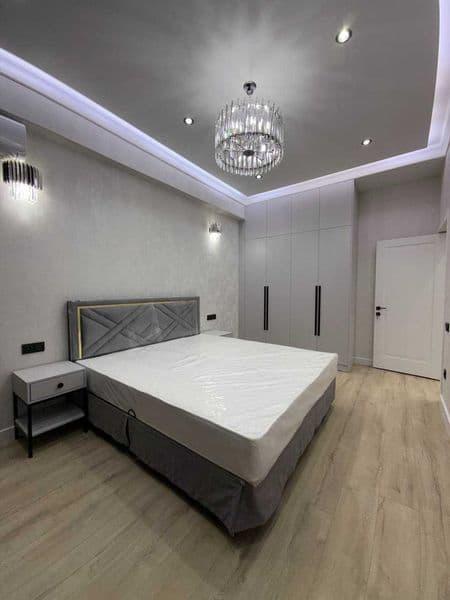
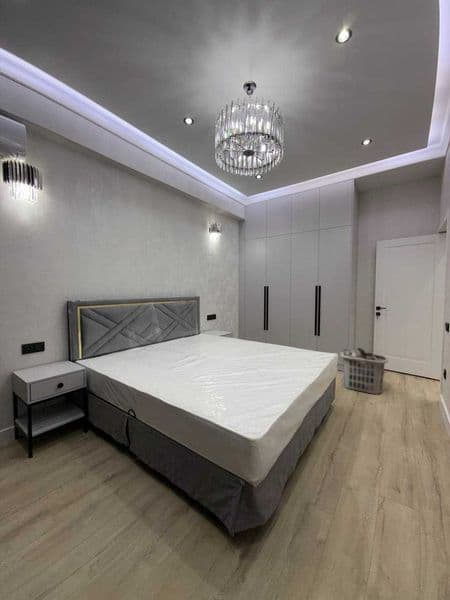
+ clothes hamper (362, 369)
